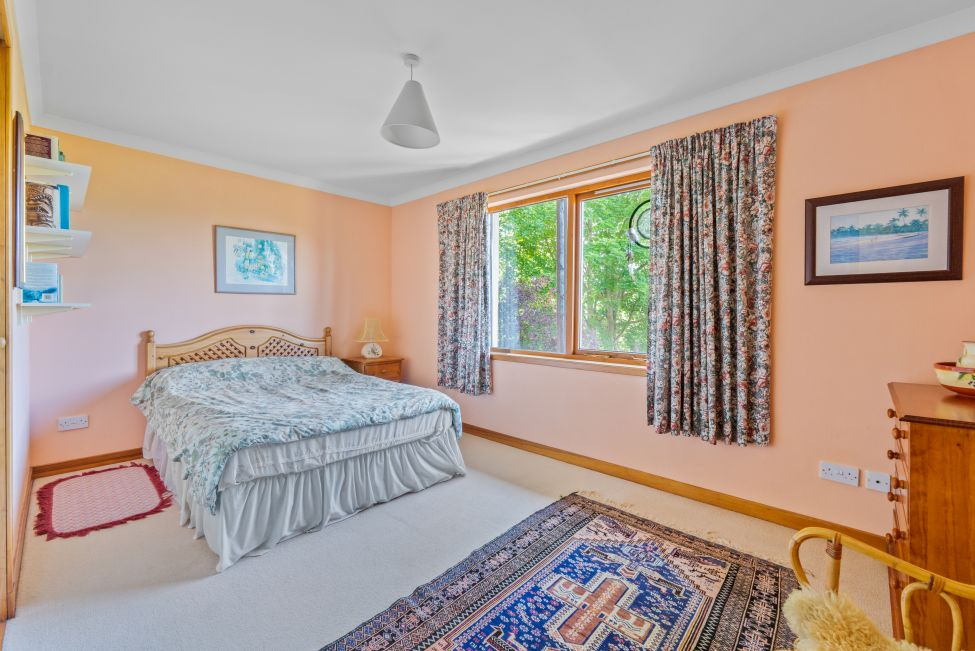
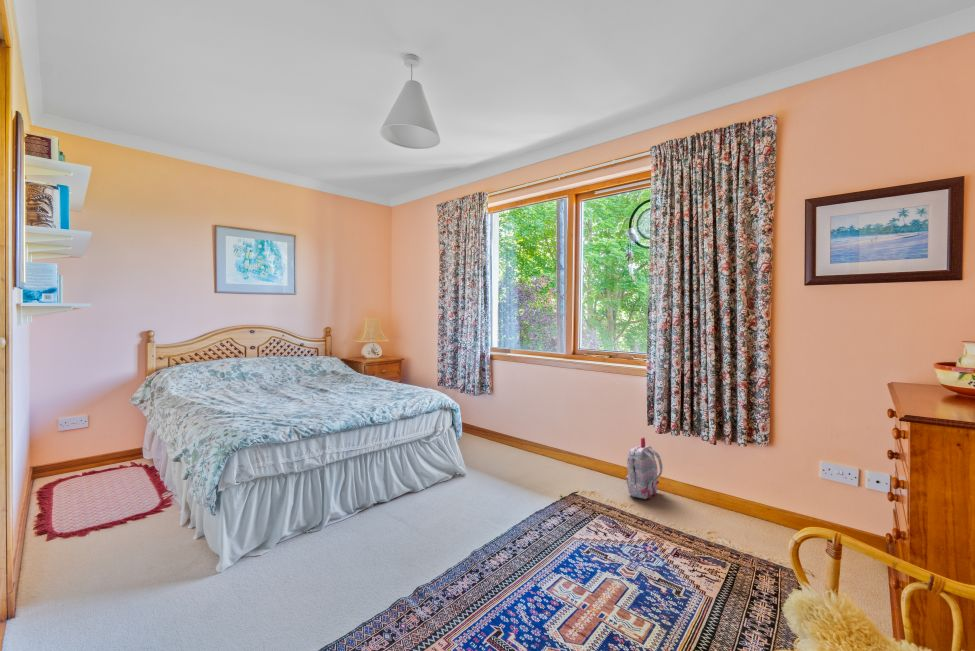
+ backpack (644, 466)
